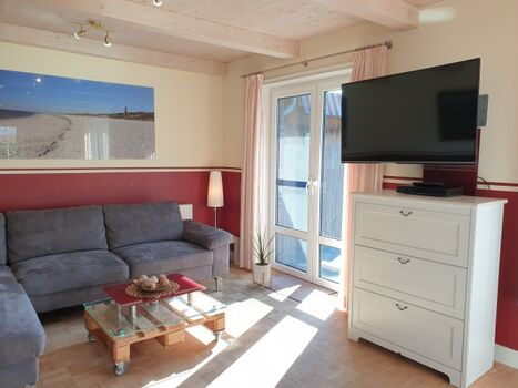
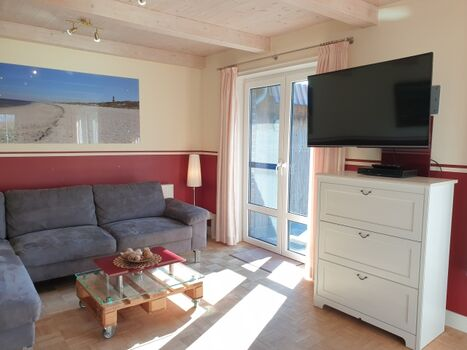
- house plant (262, 256)
